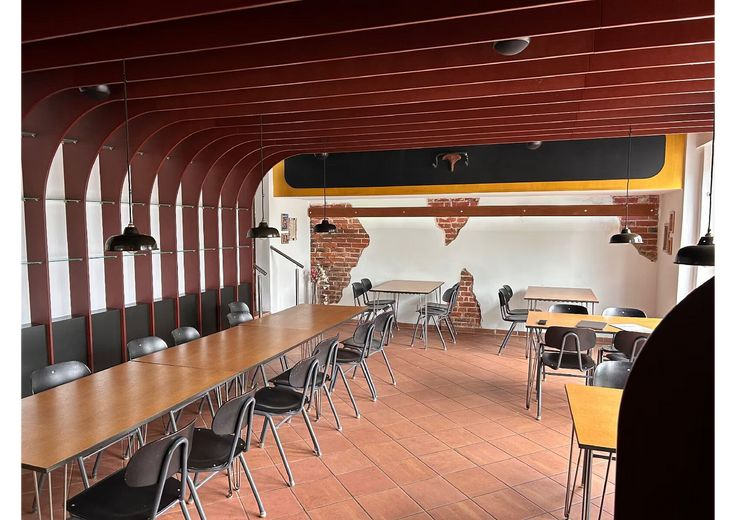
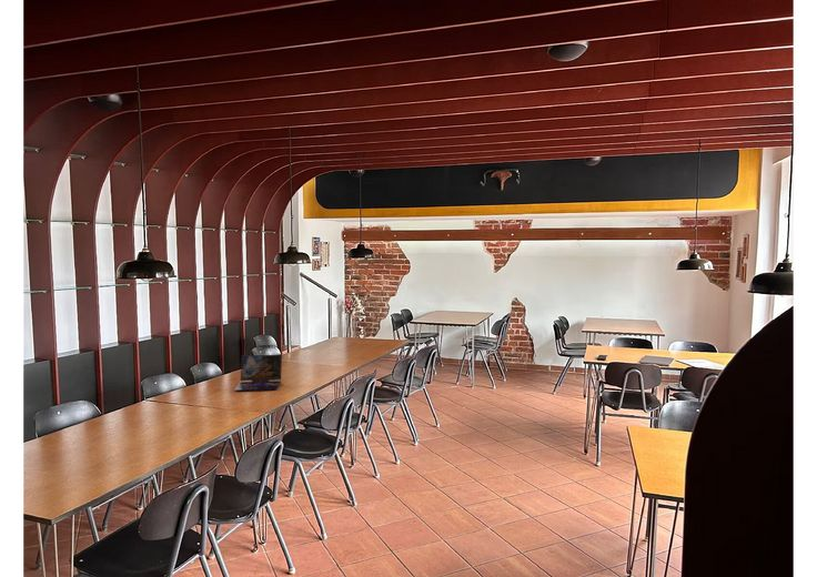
+ laptop (259, 372)
